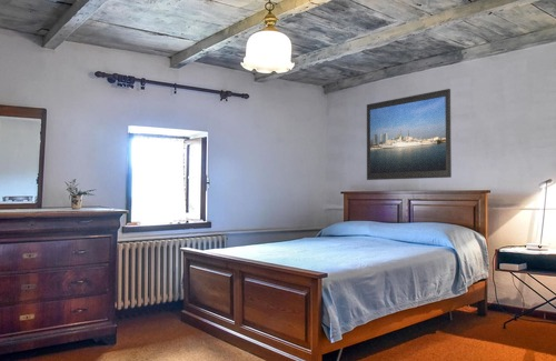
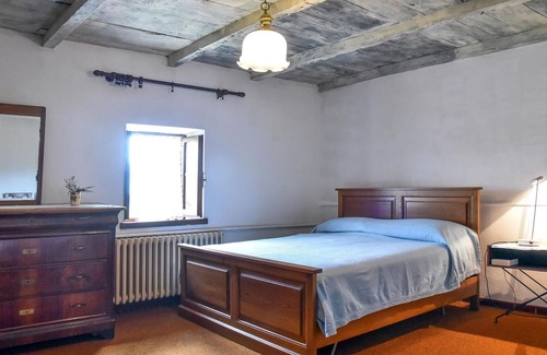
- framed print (405, 138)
